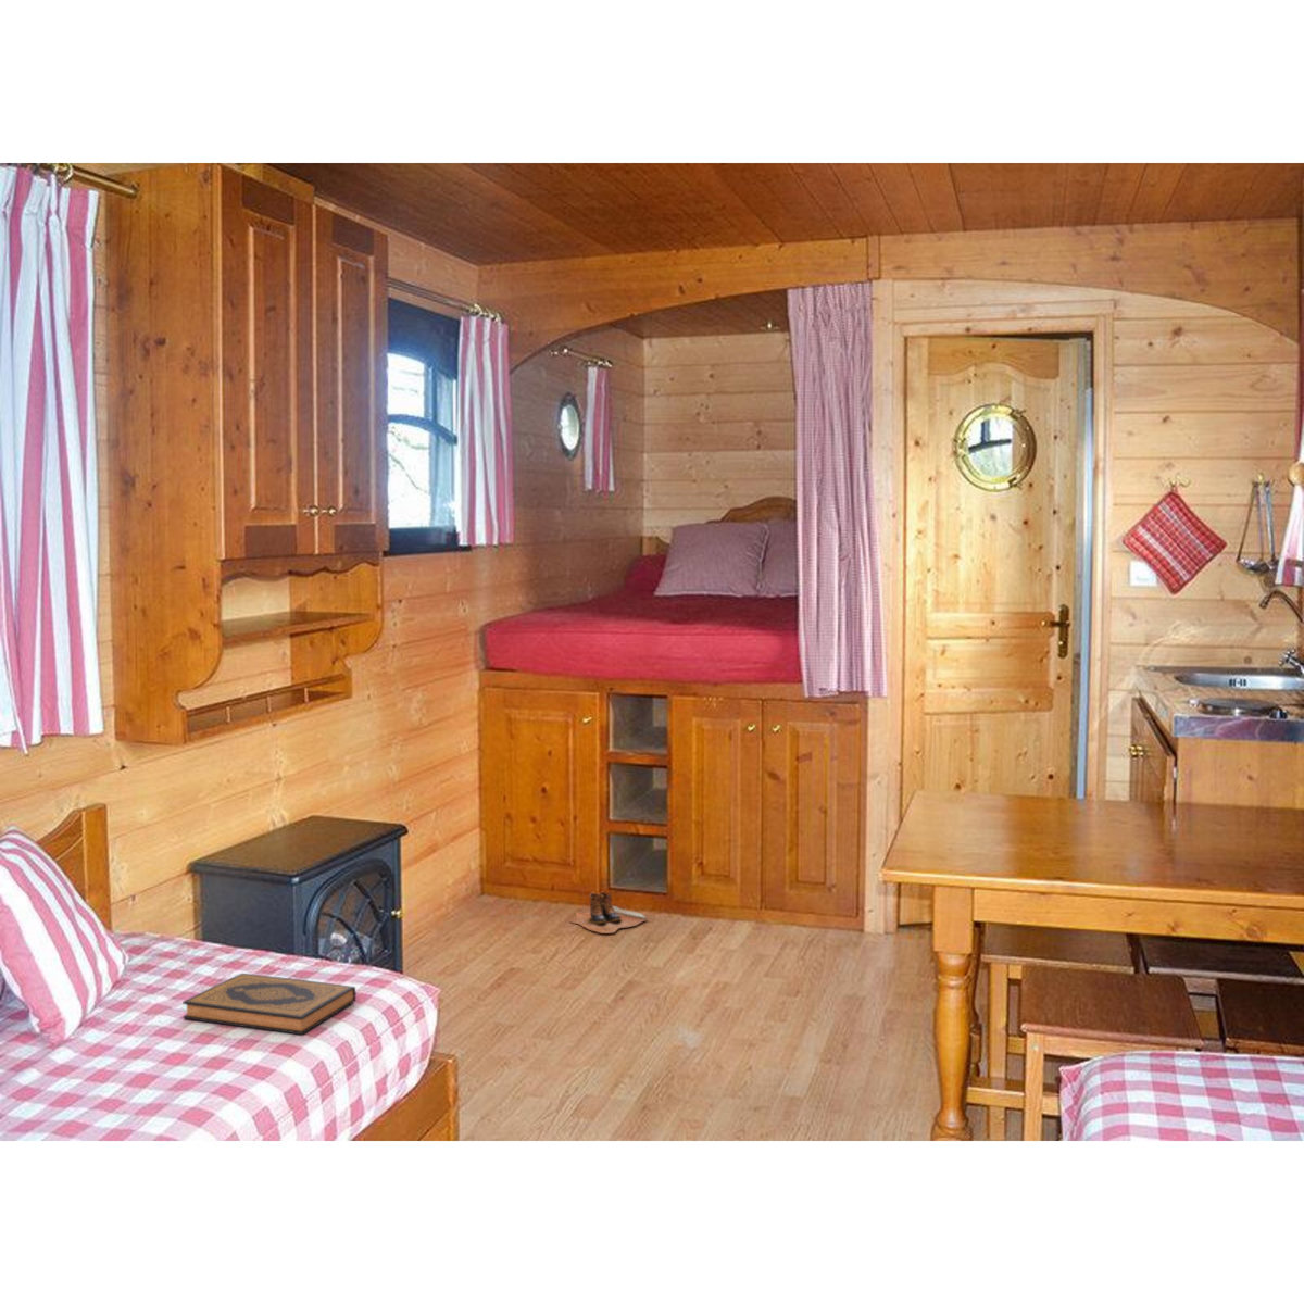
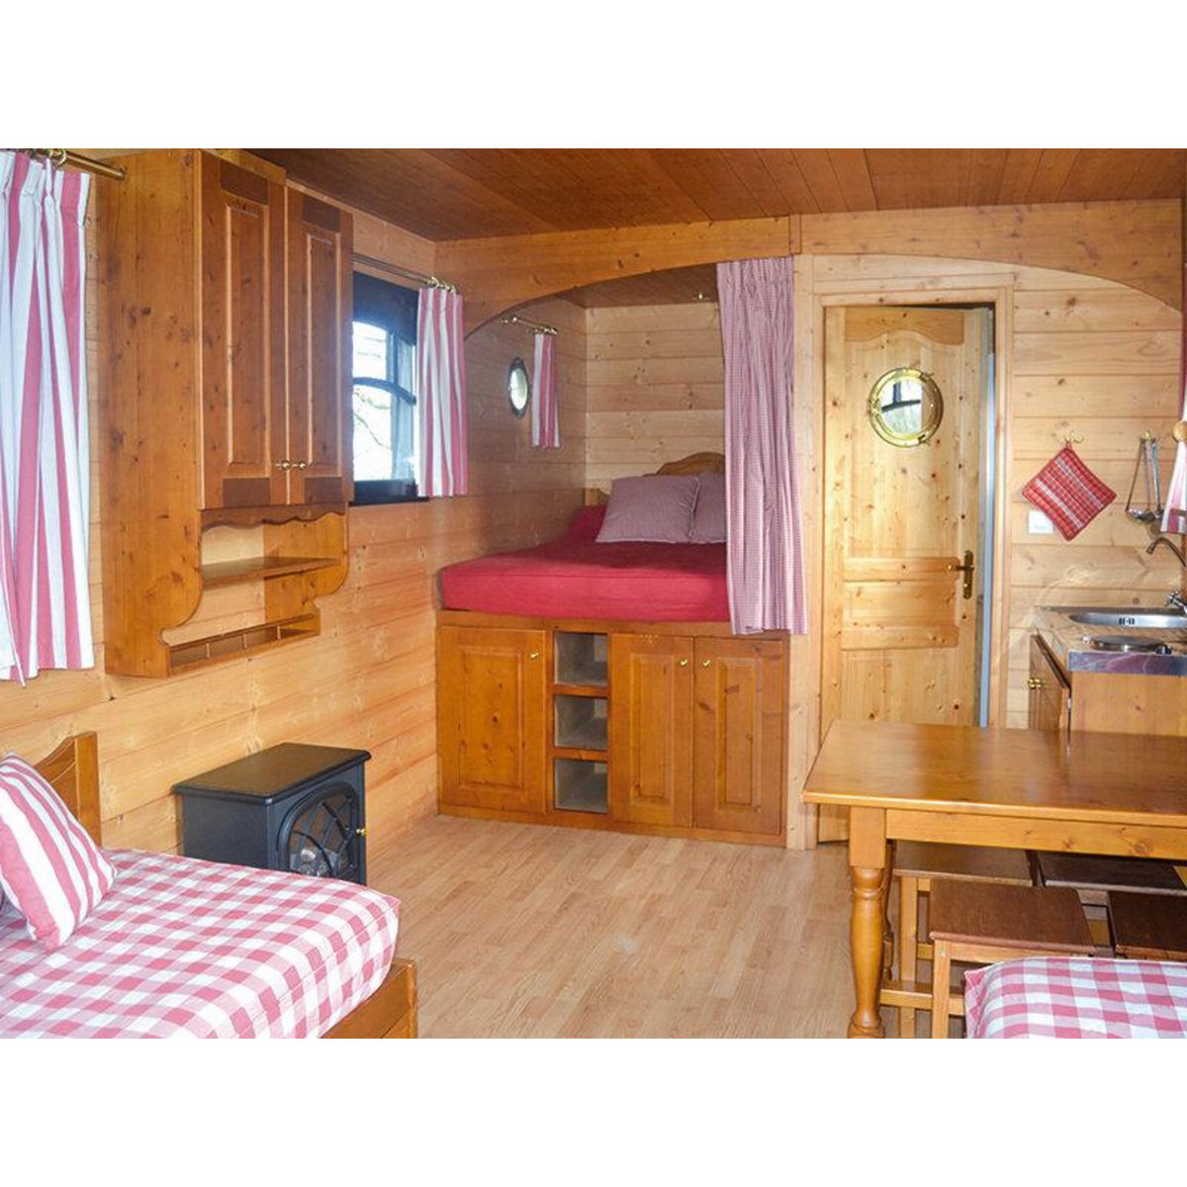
- hardback book (271, 1001)
- boots (607, 908)
